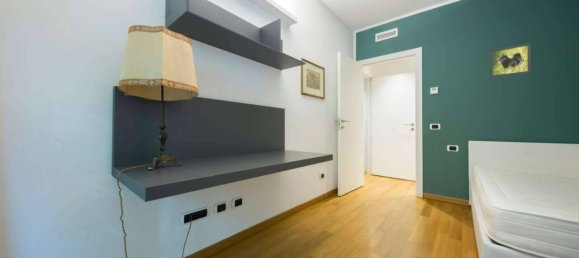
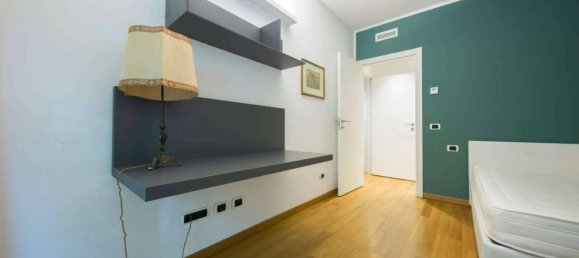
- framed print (509, 61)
